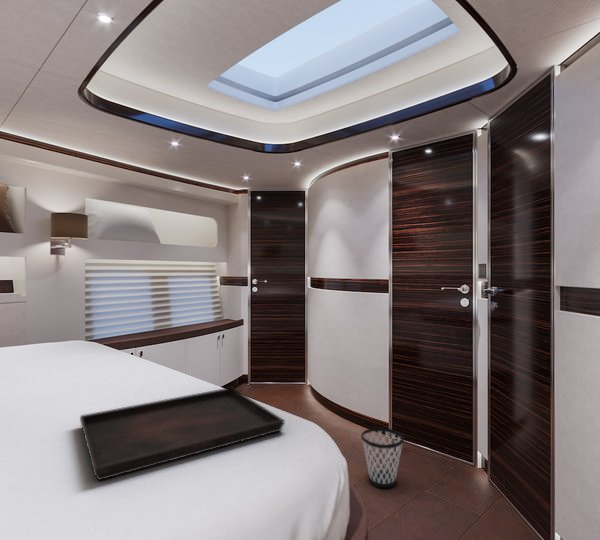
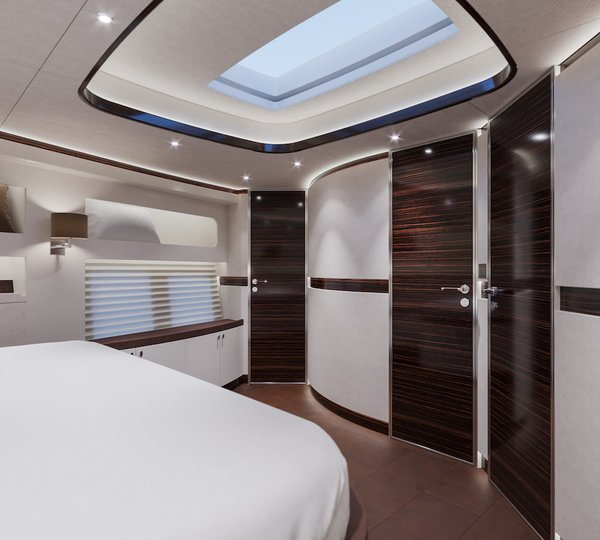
- wastebasket (382, 458)
- serving tray (180, 423)
